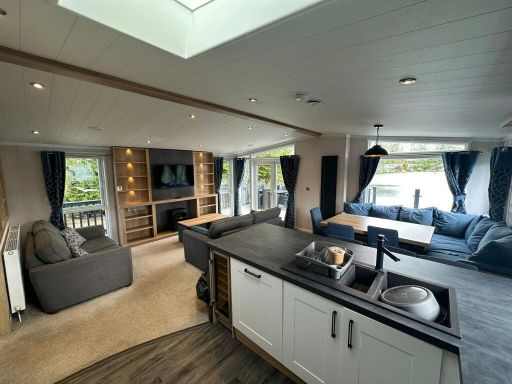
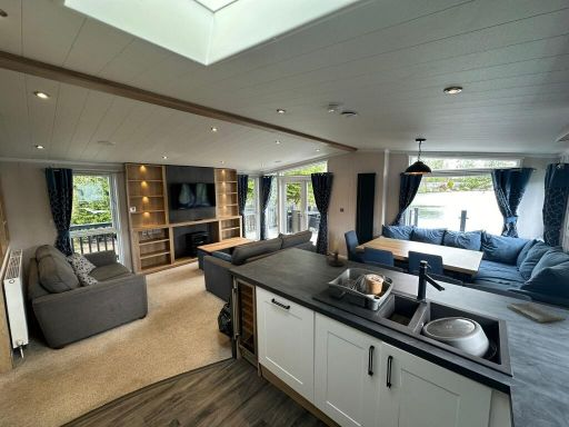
+ dish towel (533, 311)
+ candle holder (335, 249)
